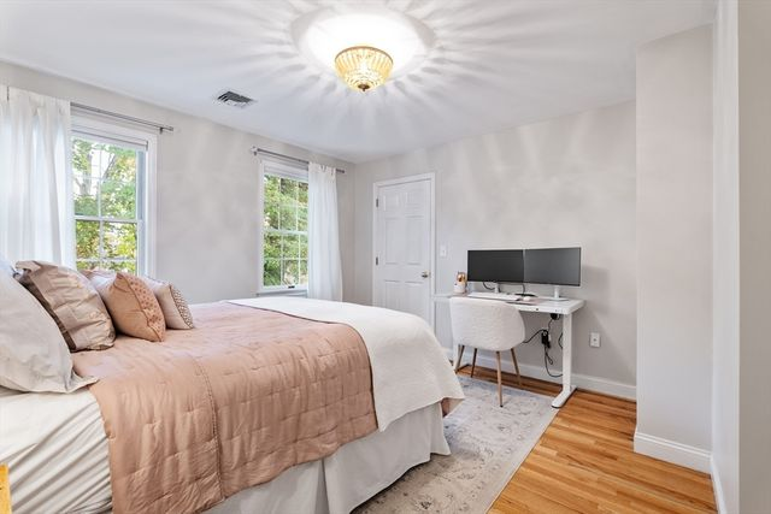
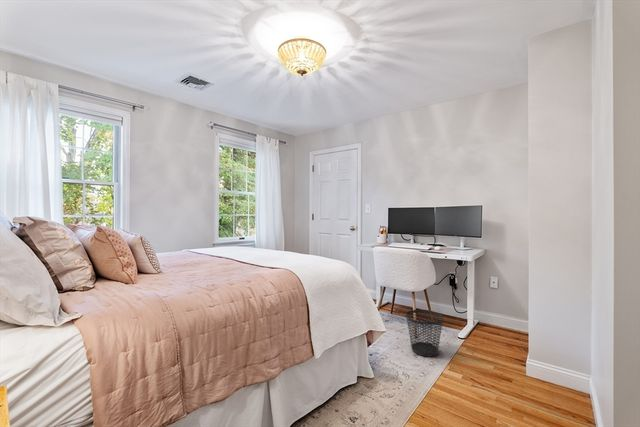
+ wastebasket (424, 332)
